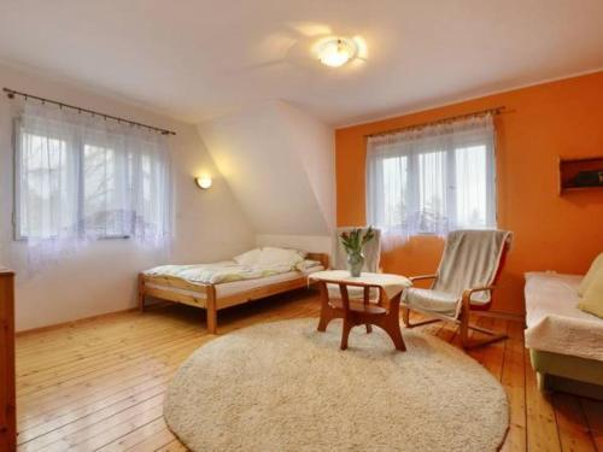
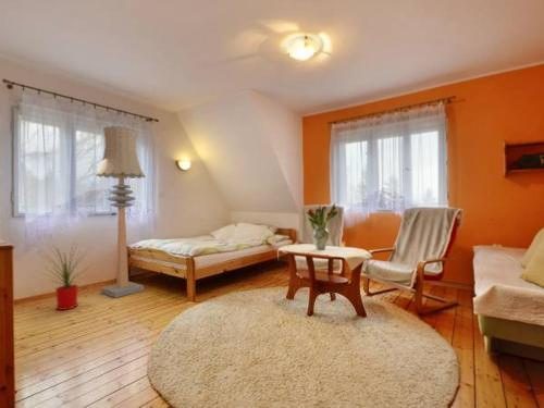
+ floor lamp (121, 210)
+ house plant (66, 274)
